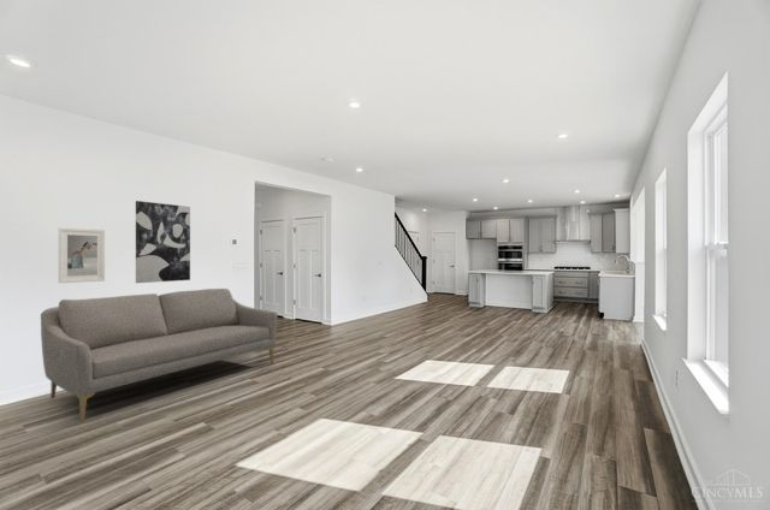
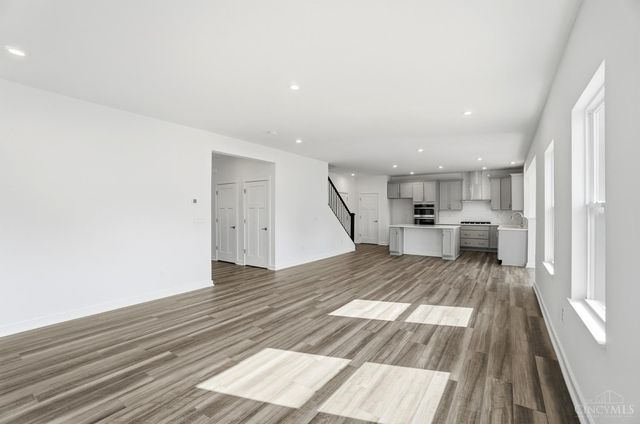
- sofa (173, 336)
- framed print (82, 255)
- wall art (164, 242)
